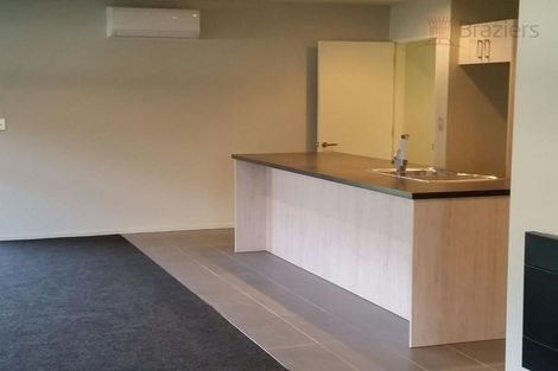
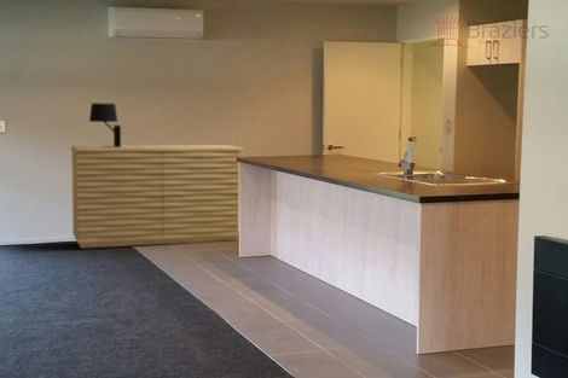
+ sideboard (157, 193)
+ table lamp (105, 123)
